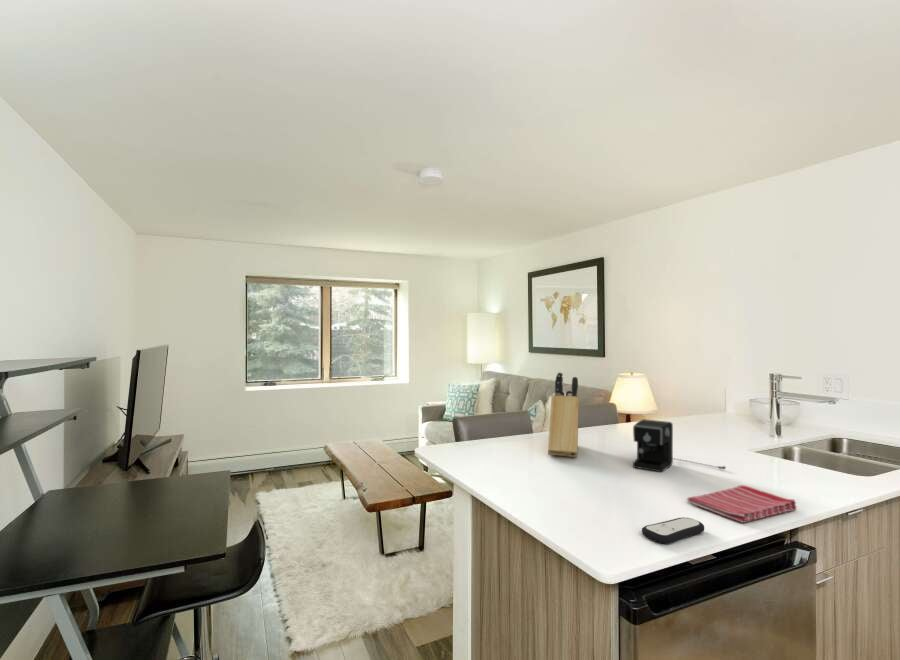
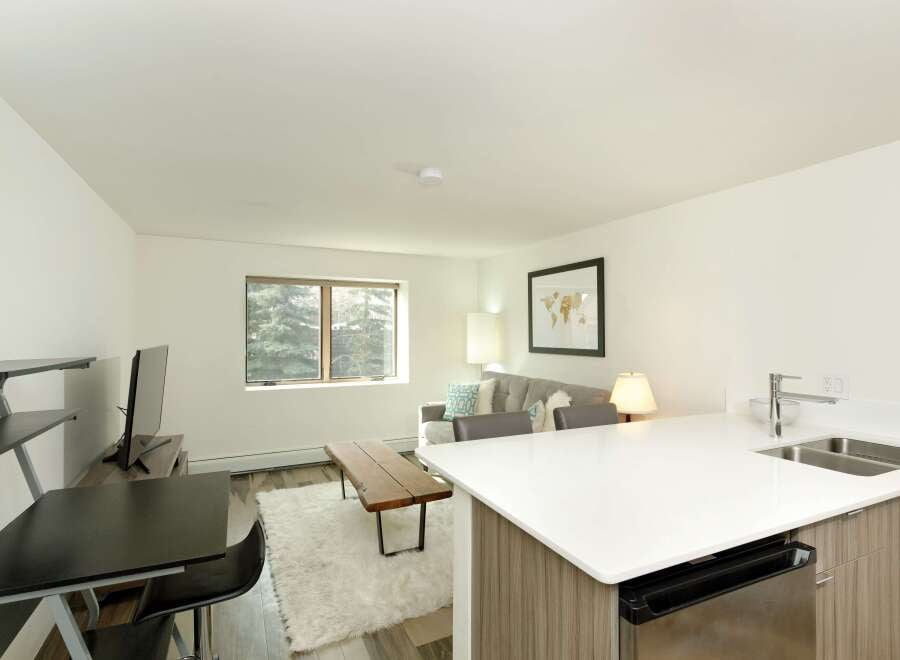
- dish towel (741, 501)
- knife block (564, 411)
- remote control (674, 529)
- coffee maker (672, 447)
